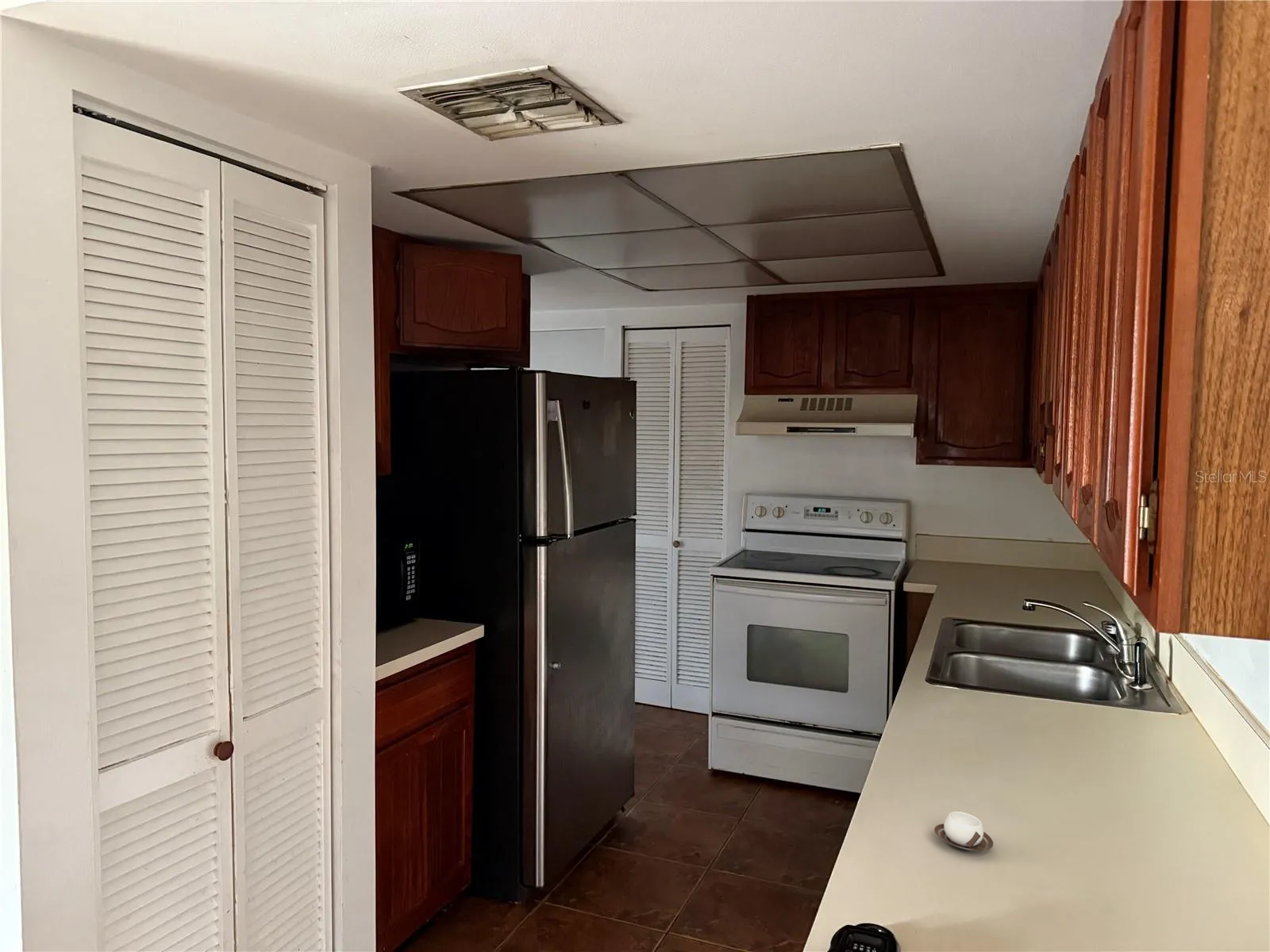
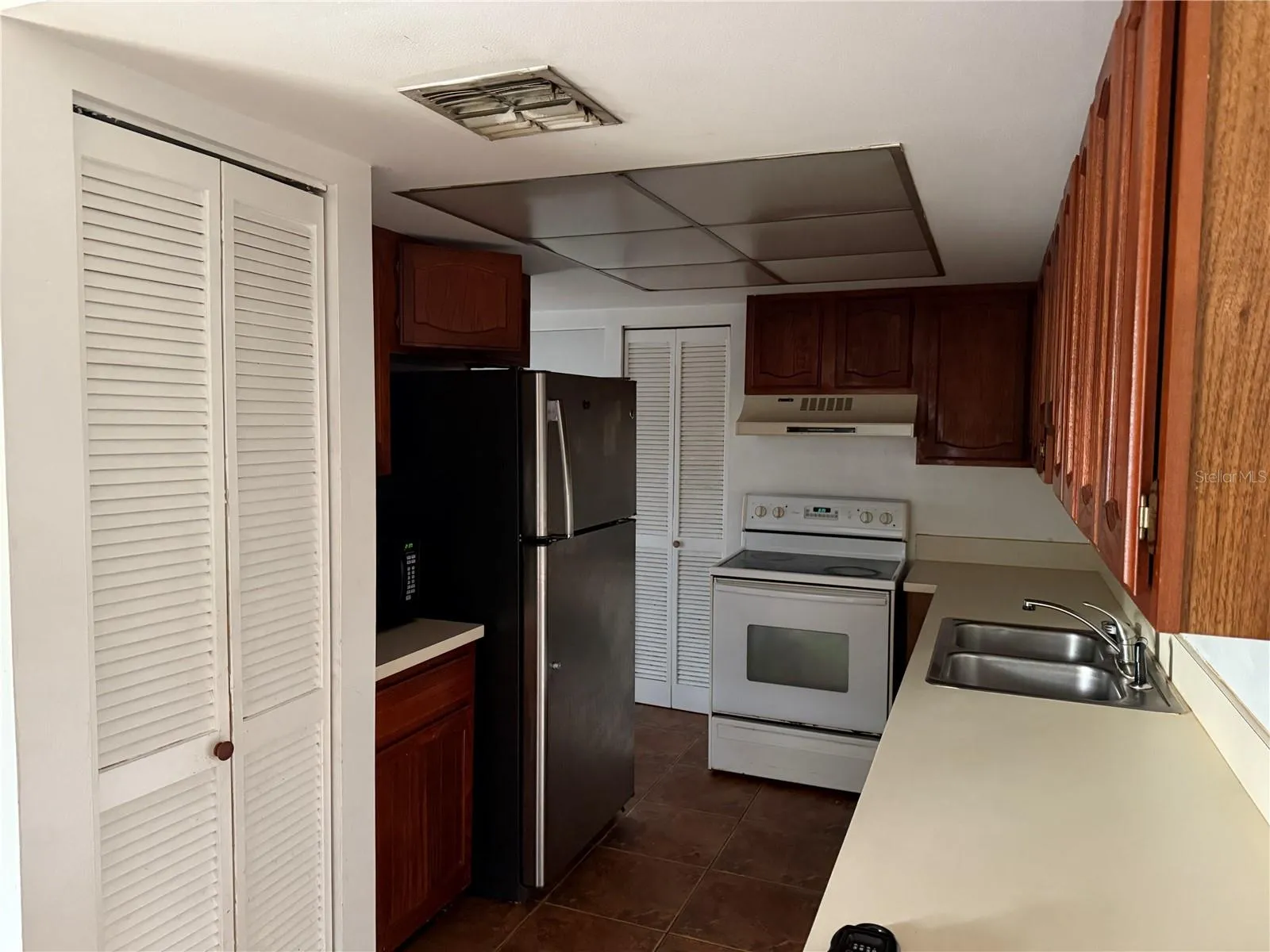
- cup (963, 830)
